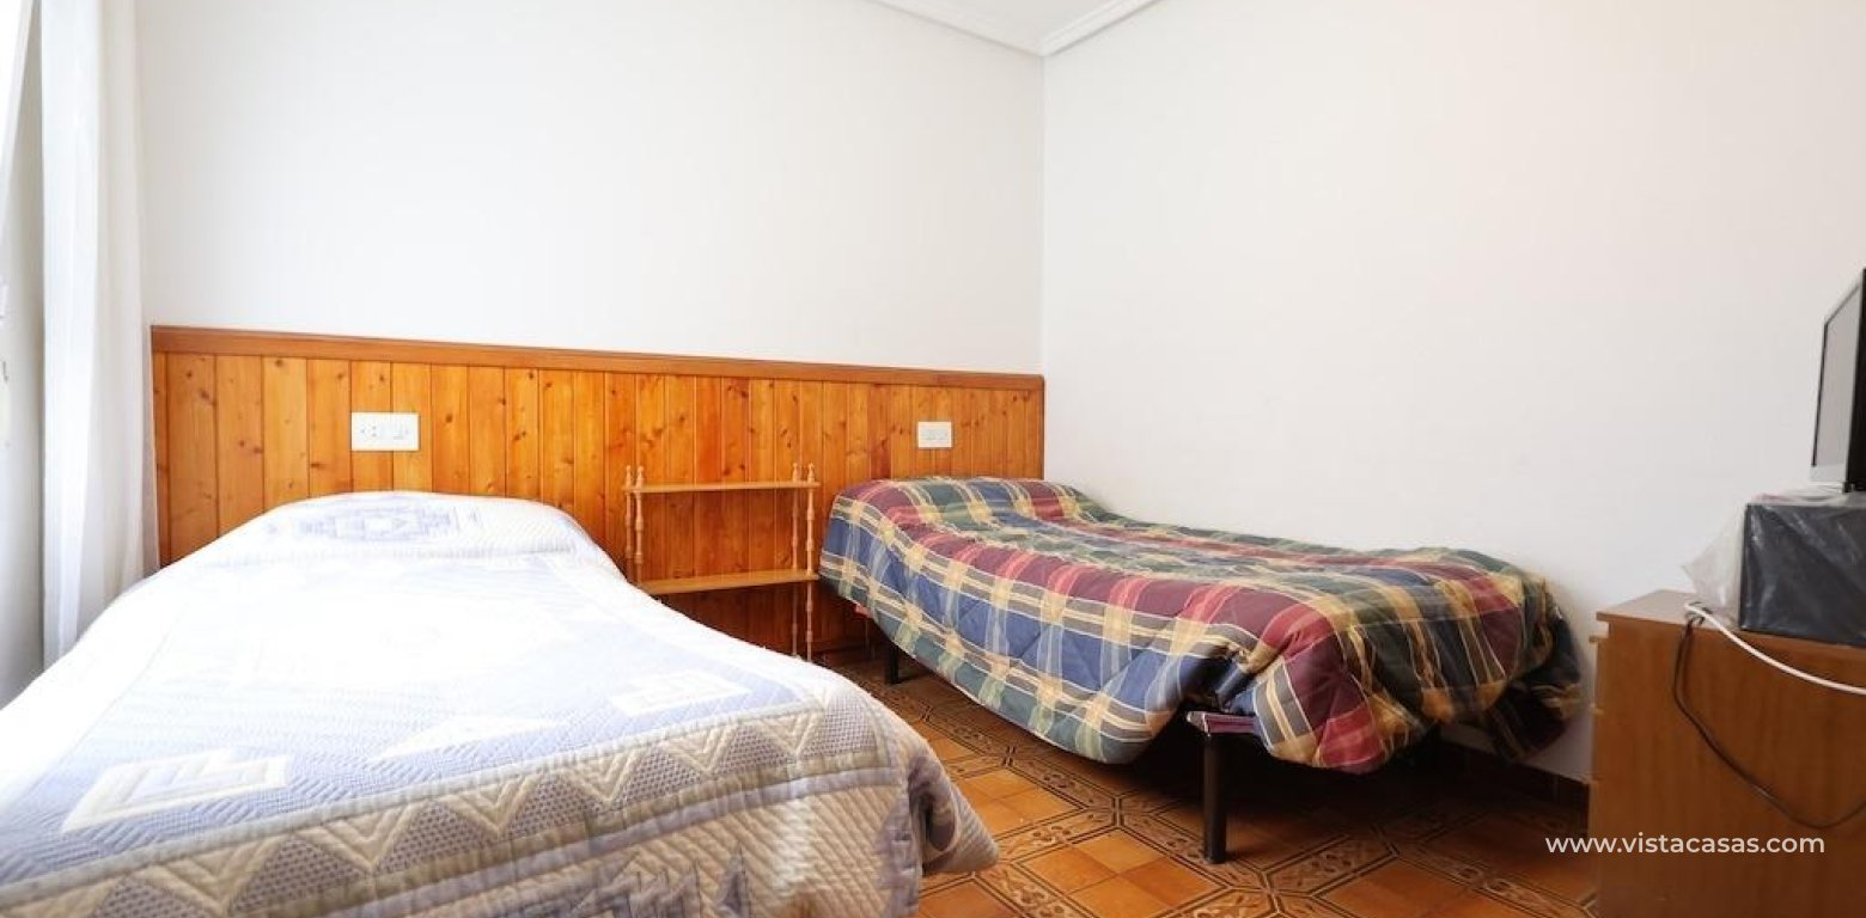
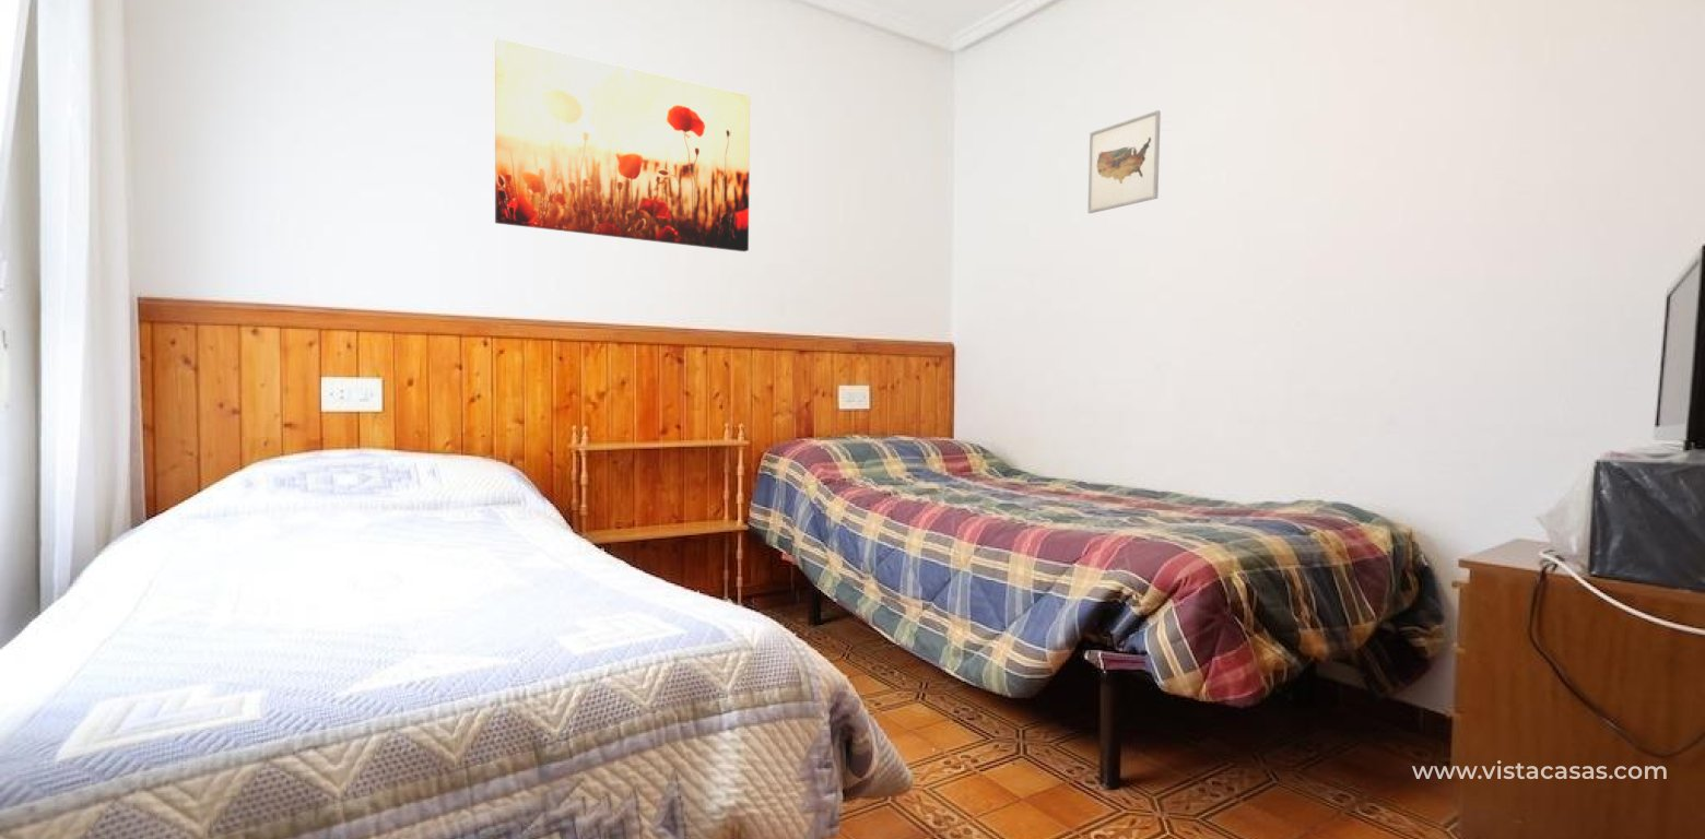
+ wall art (1122, 164)
+ wall art (632, 154)
